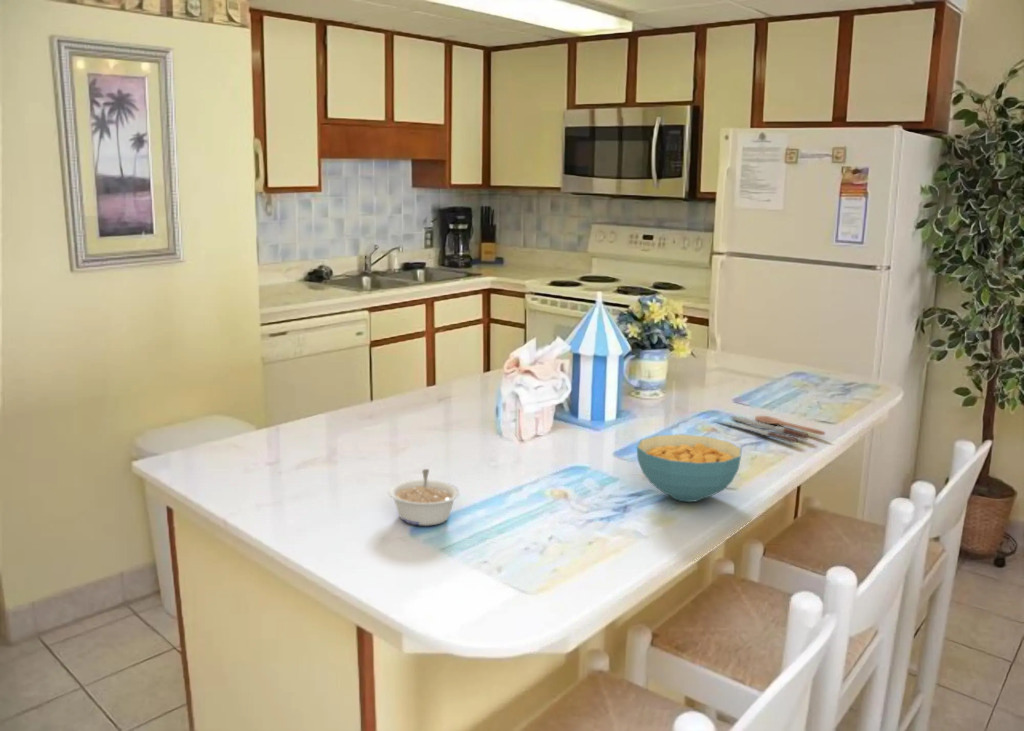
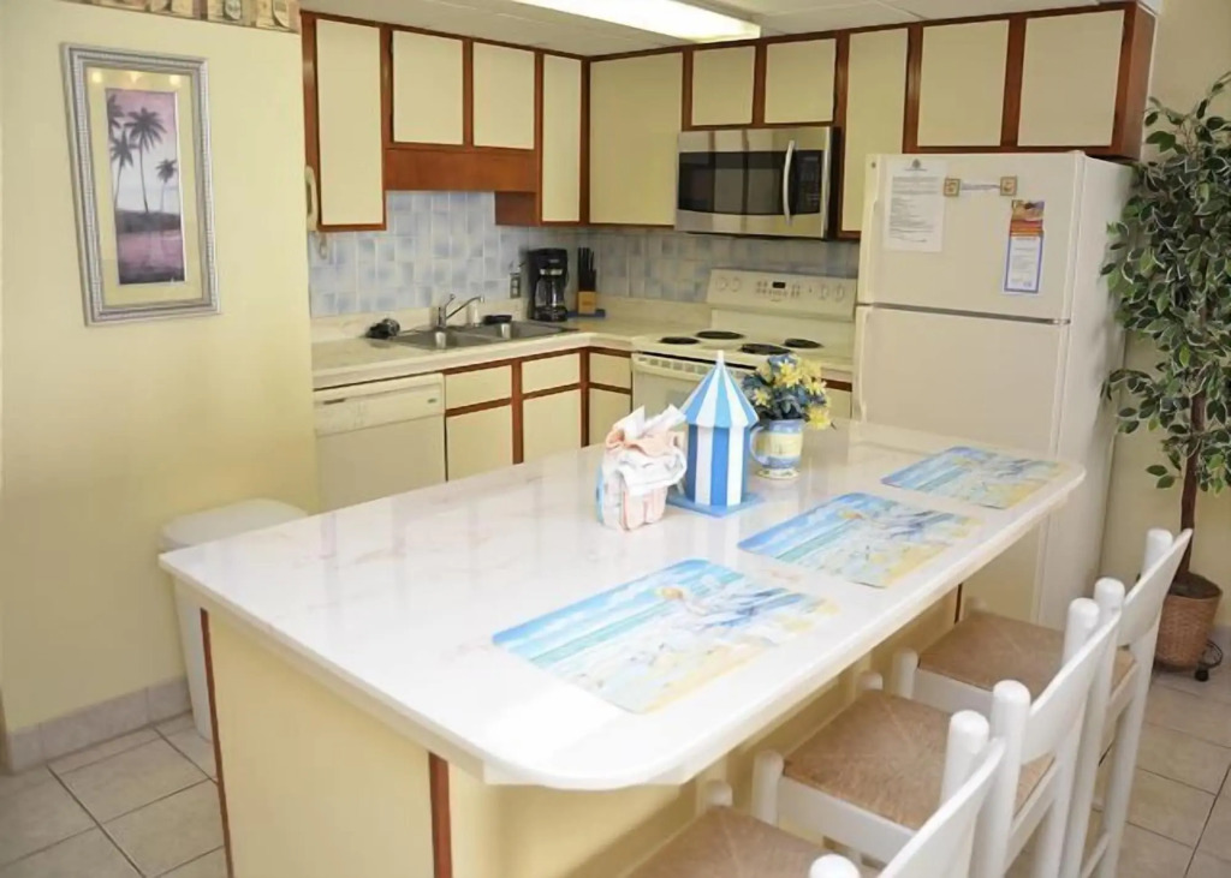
- spoon (768, 425)
- cereal bowl (687, 472)
- legume (422, 500)
